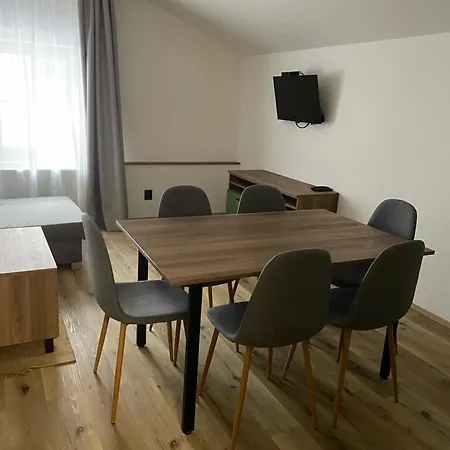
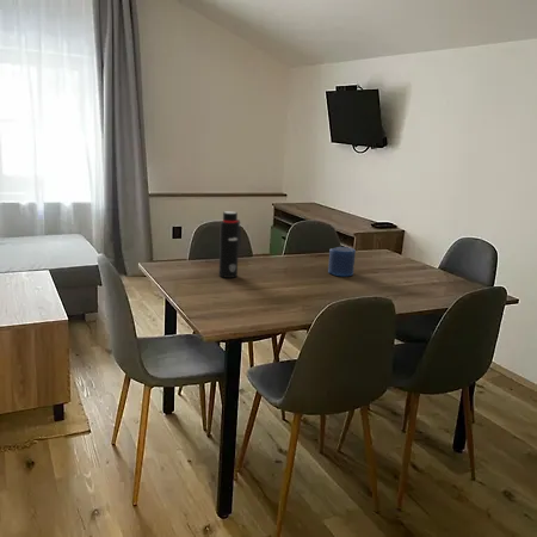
+ water bottle (230, 243)
+ candle (341, 260)
